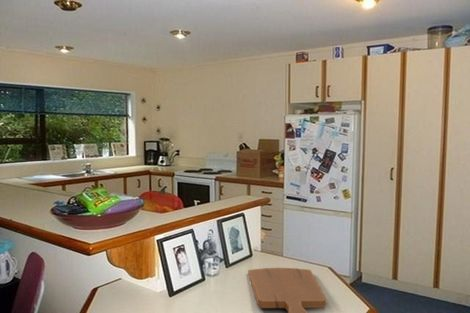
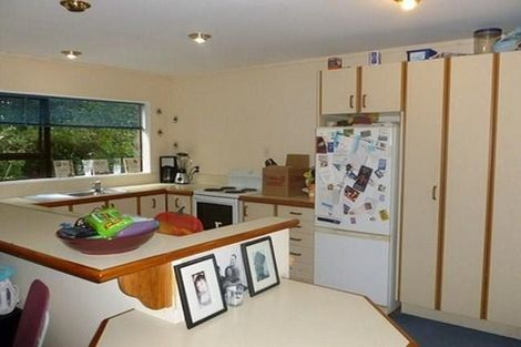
- cutting board (286, 289)
